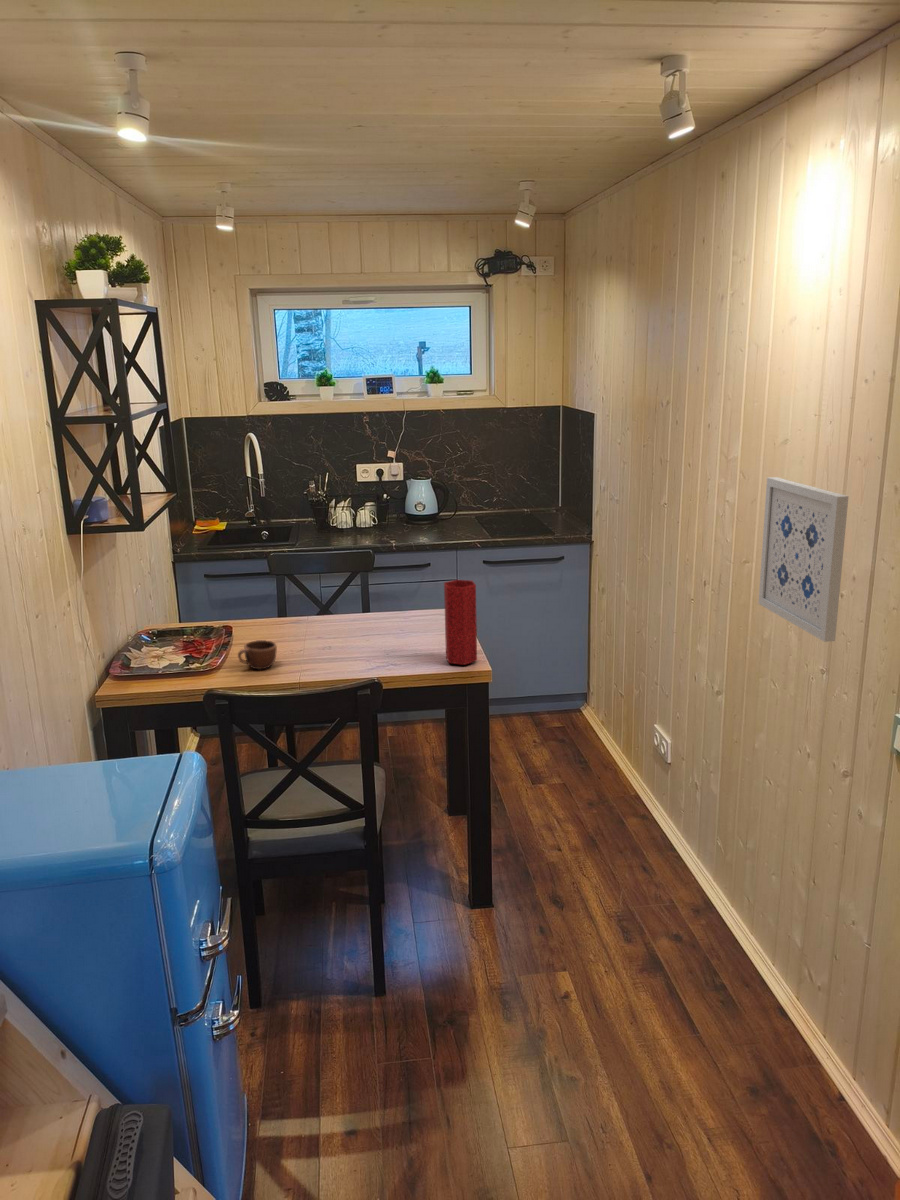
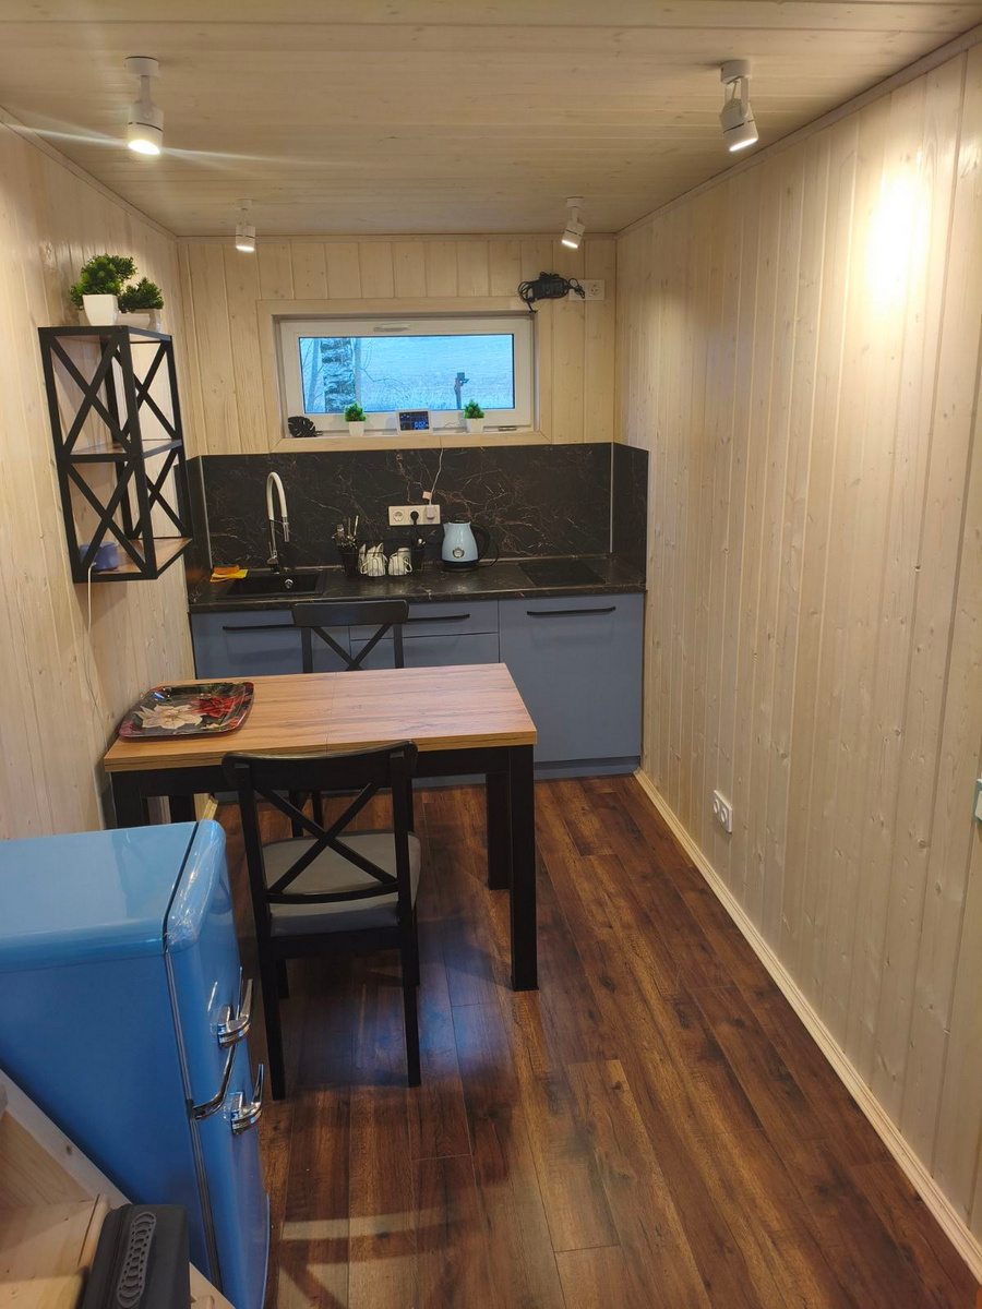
- vase (460, 622)
- wall art (799, 555)
- mug (259, 656)
